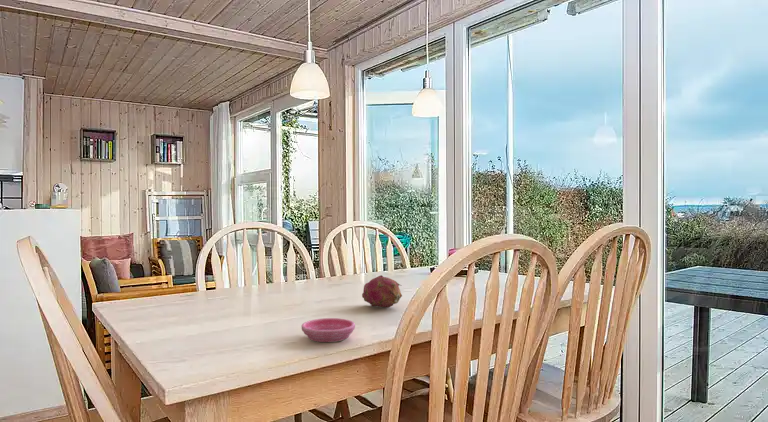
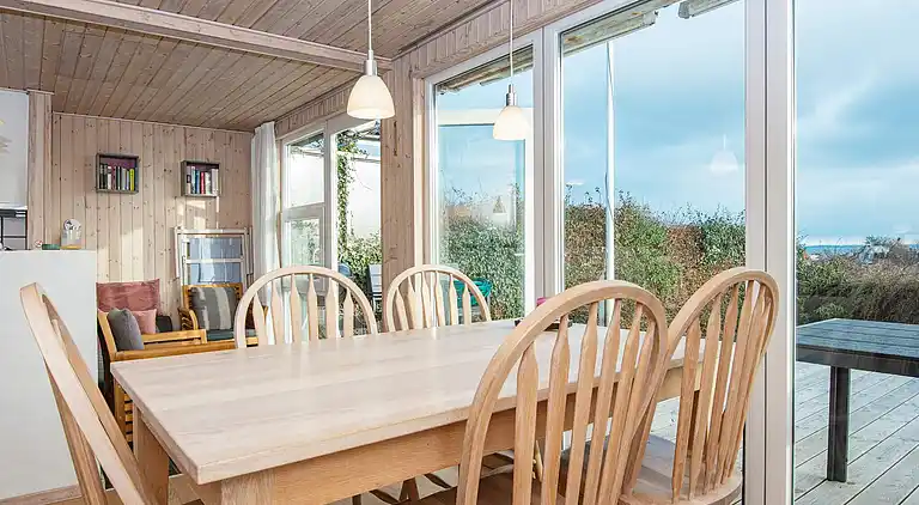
- saucer (328, 330)
- fruit (381, 290)
